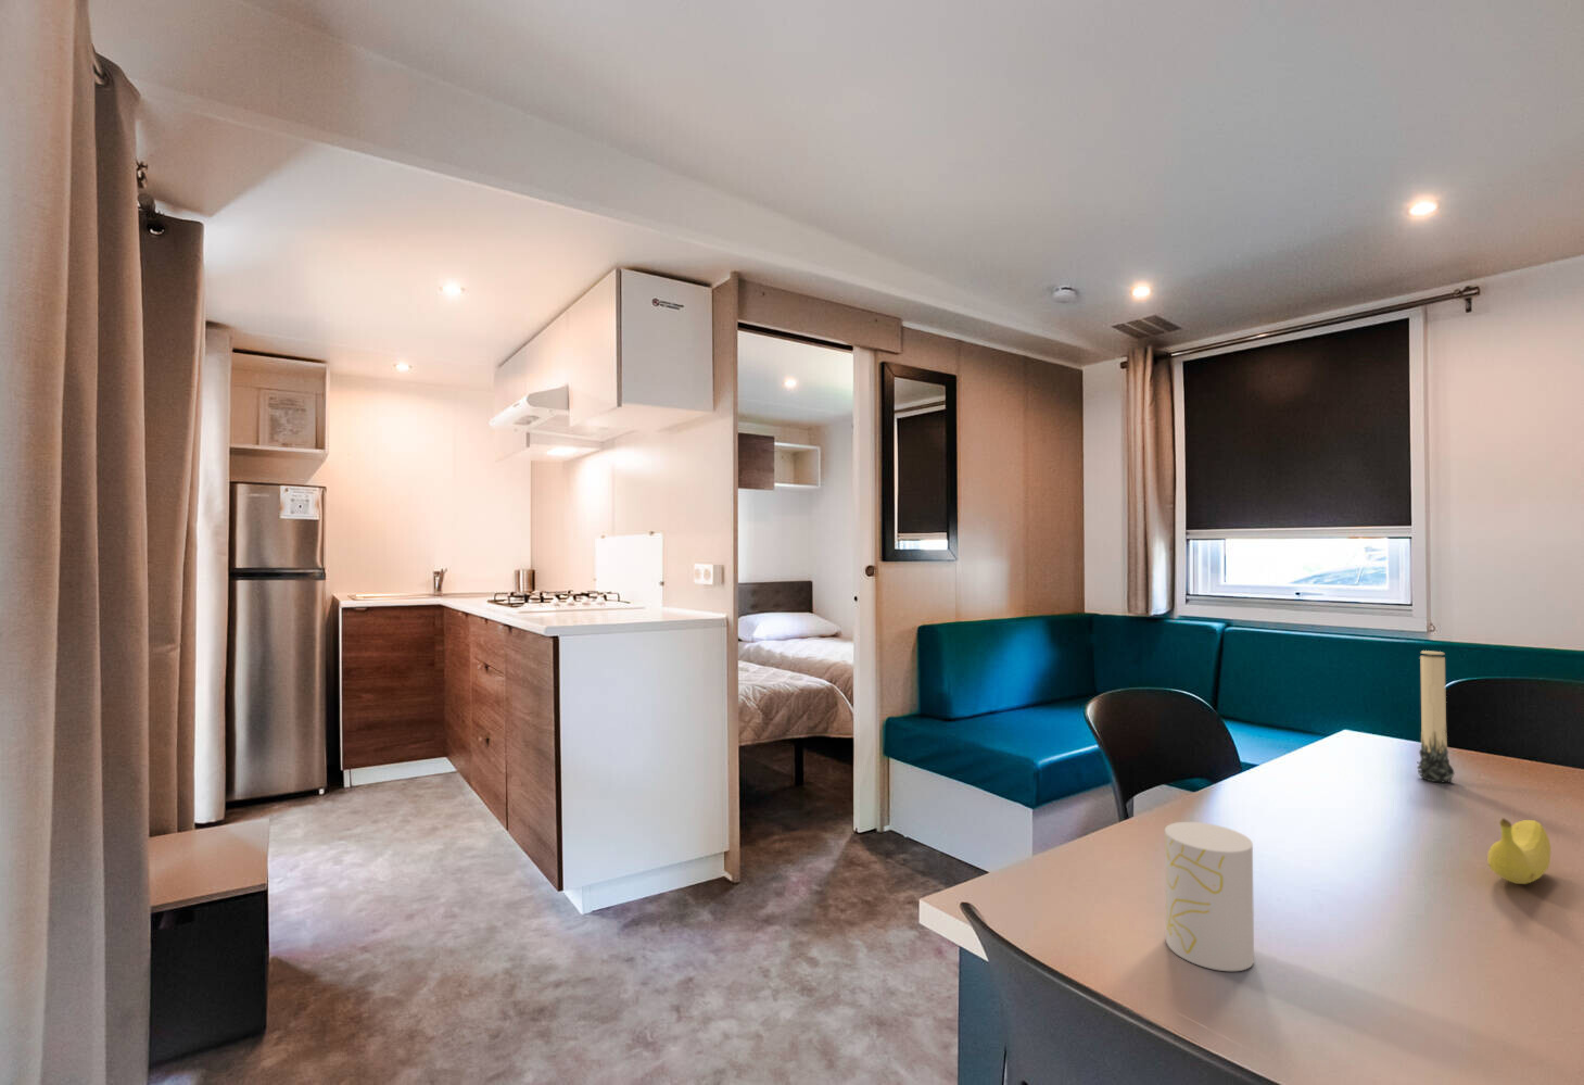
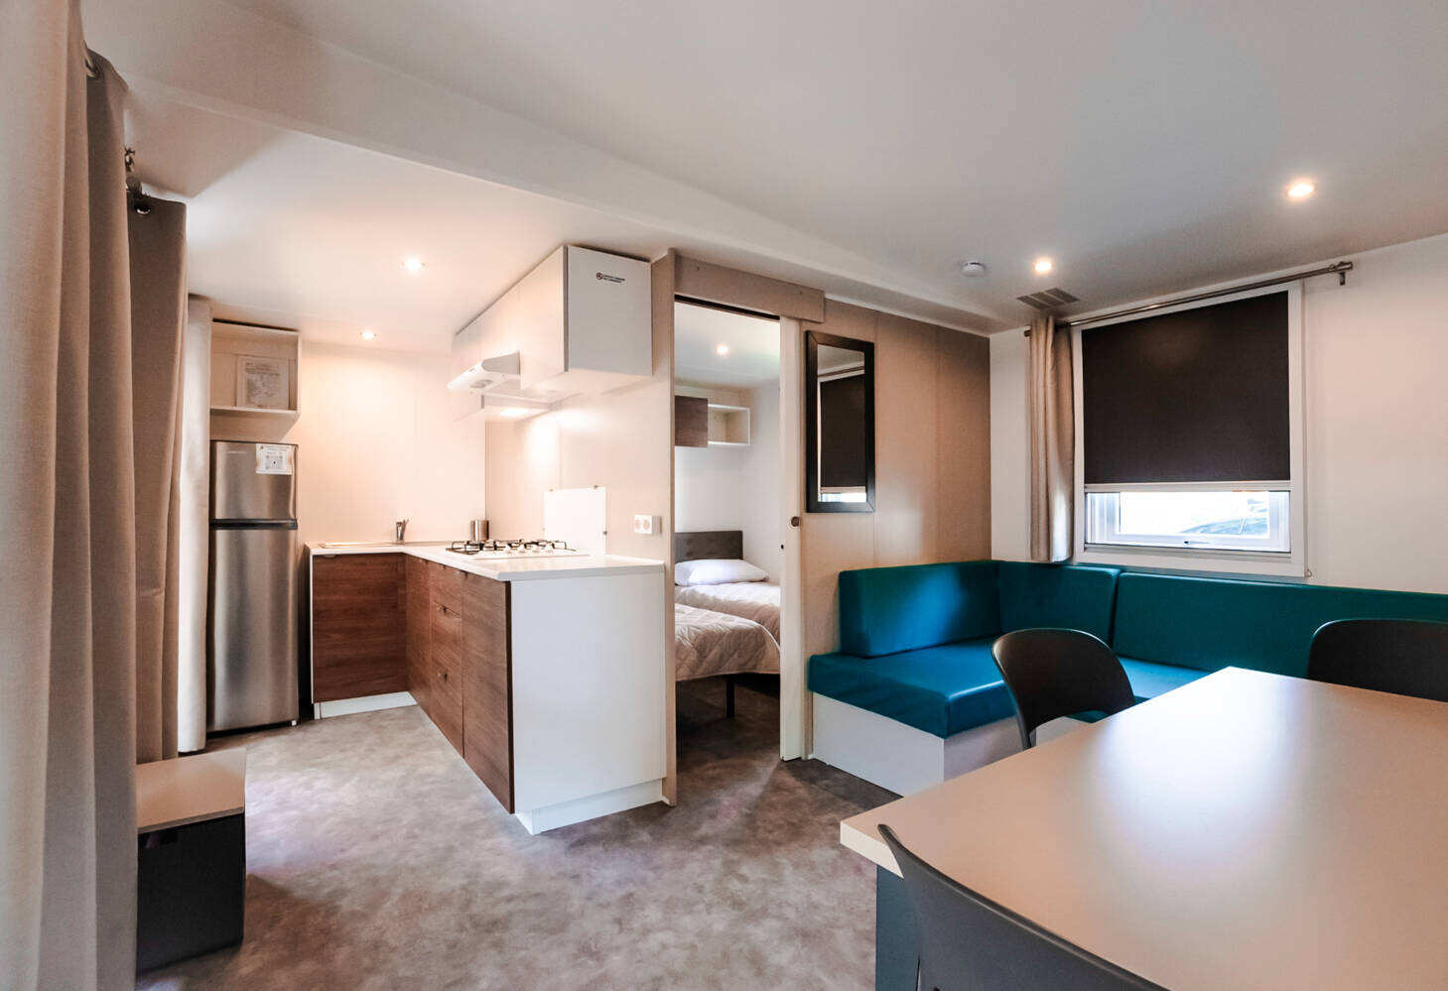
- cup (1207, 891)
- fruit (1519, 839)
- candle (1435, 714)
